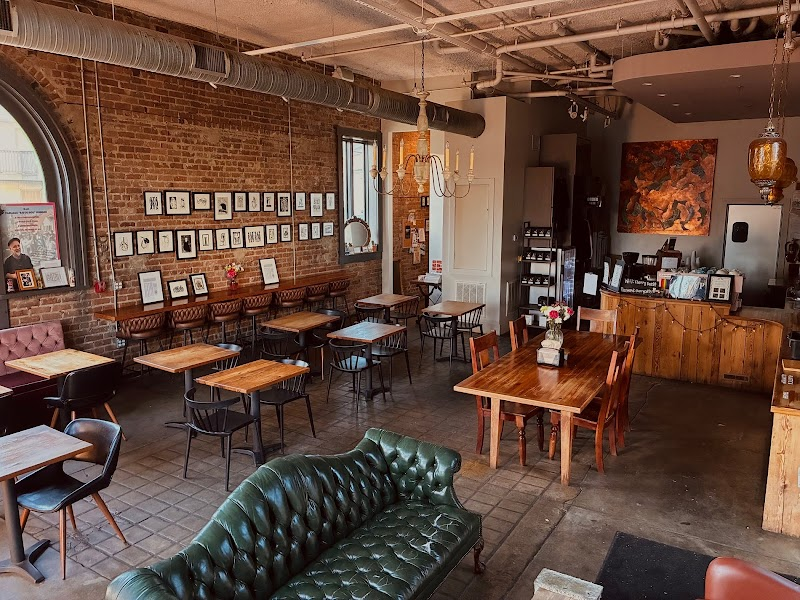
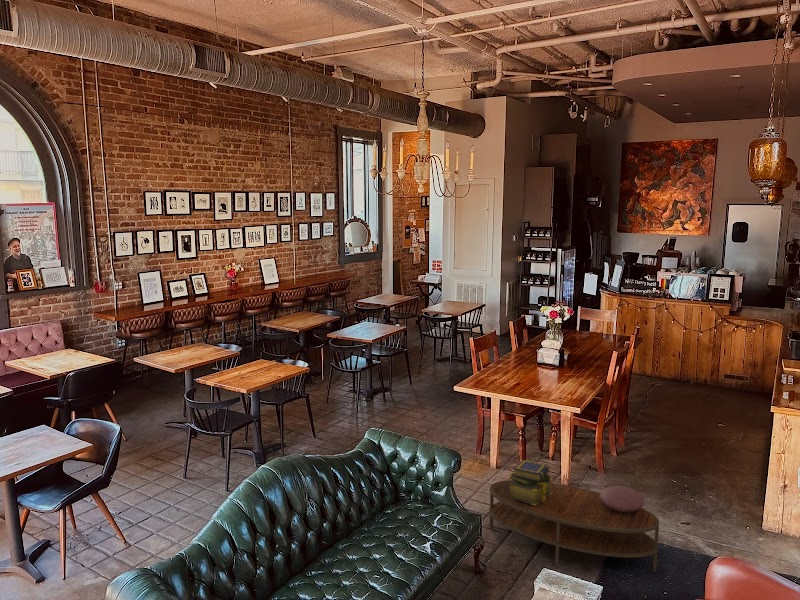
+ coffee table (568, 525)
+ decorative bowl (621, 498)
+ stack of books (530, 480)
